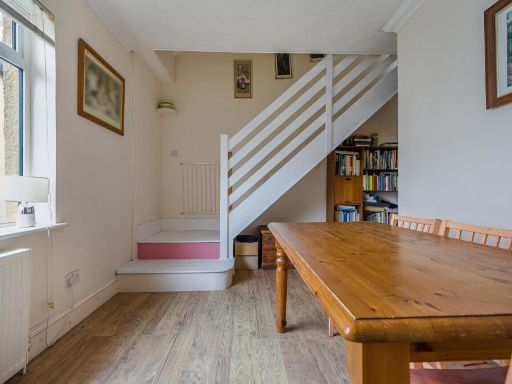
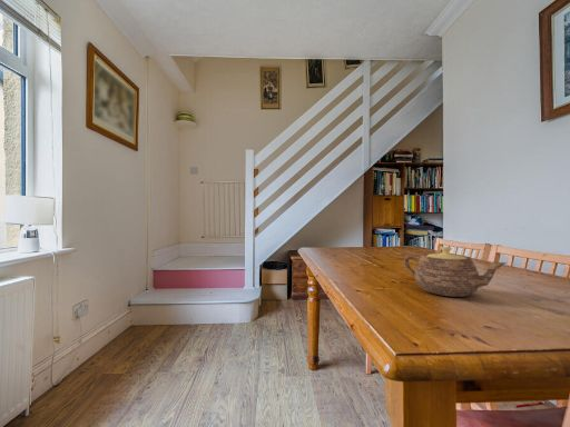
+ teapot (449, 269)
